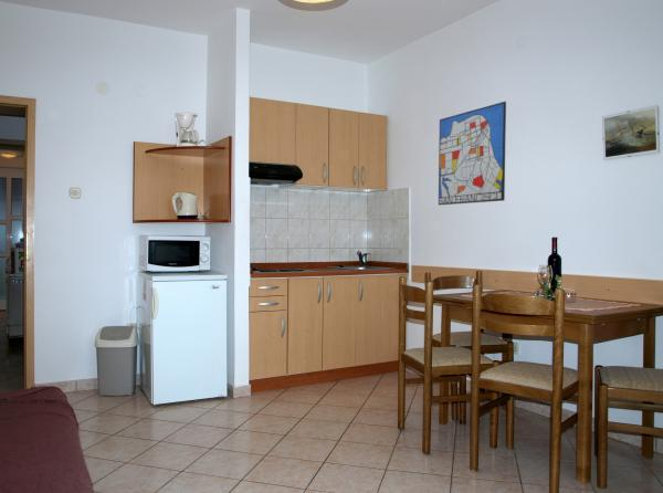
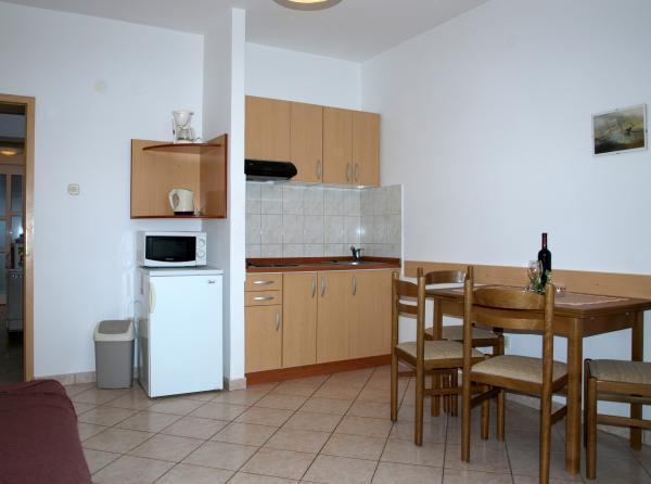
- wall art (469, 157)
